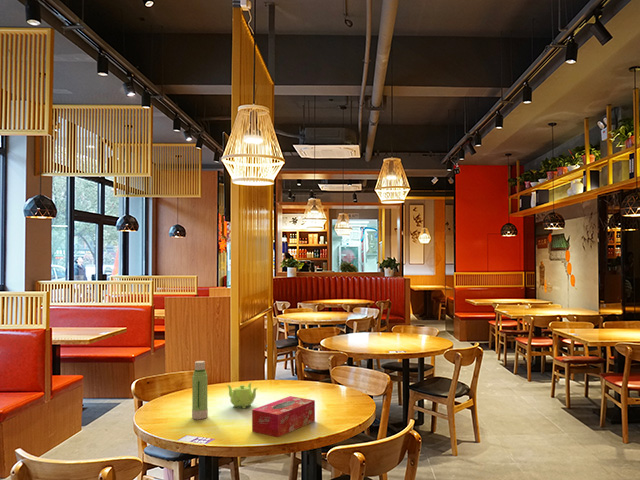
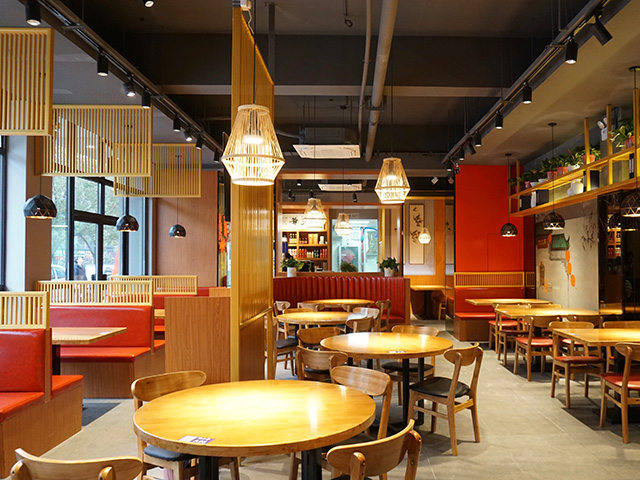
- tissue box (284, 415)
- teapot (242, 395)
- water bottle (199, 389)
